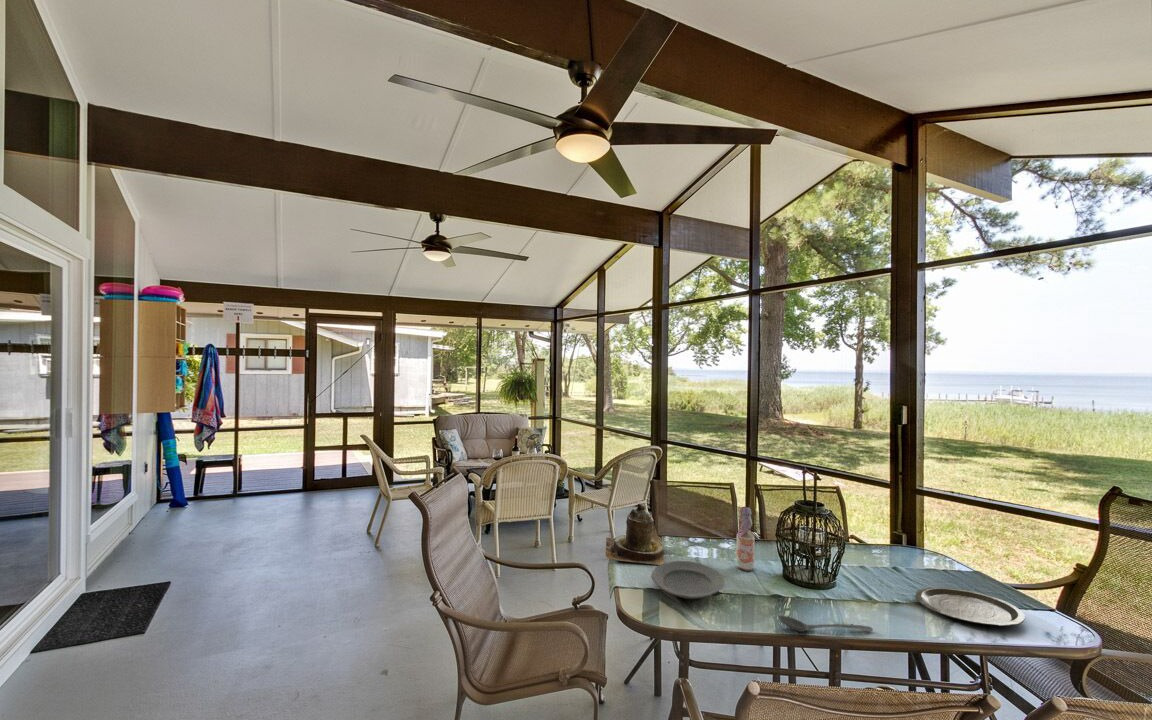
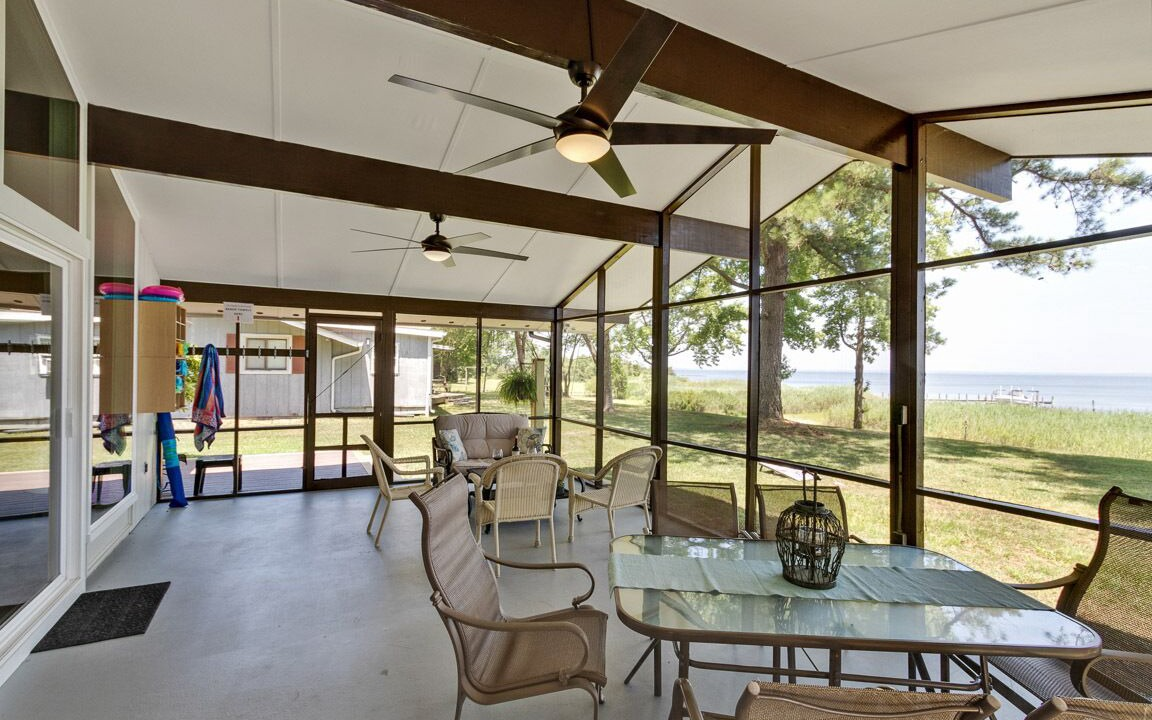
- stirrer (825, 624)
- plate (967, 606)
- teapot (634, 528)
- bottle (745, 537)
- plate (687, 583)
